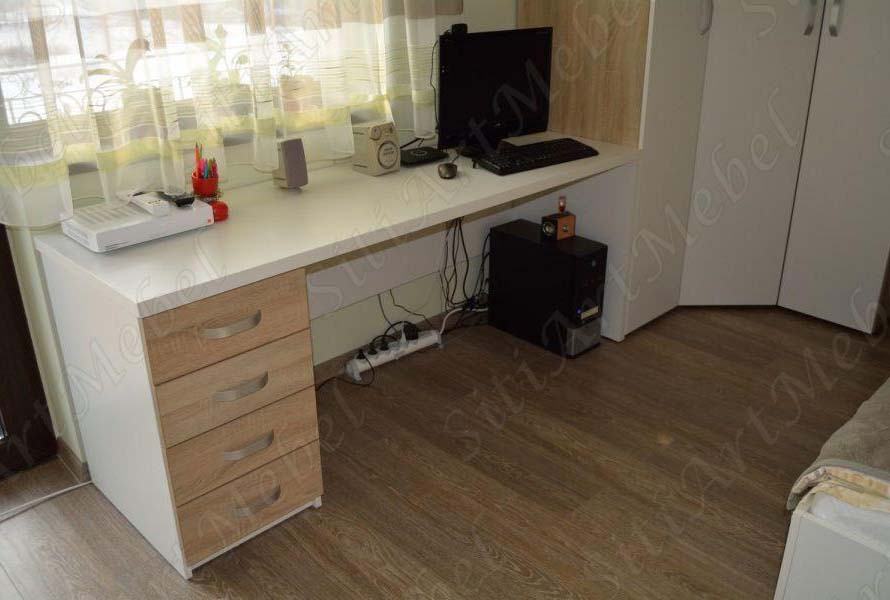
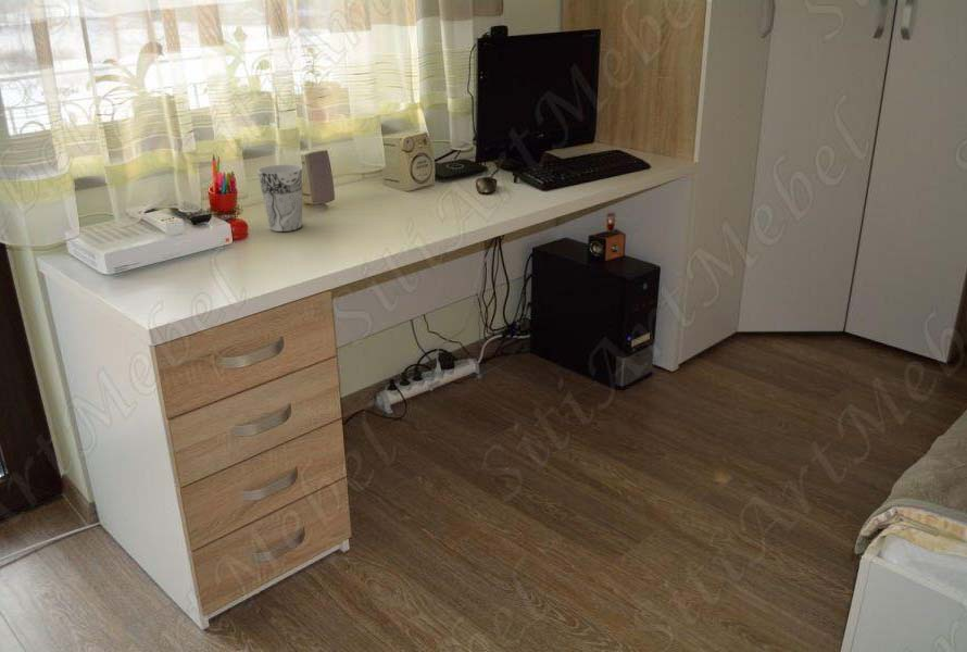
+ cup (282, 198)
